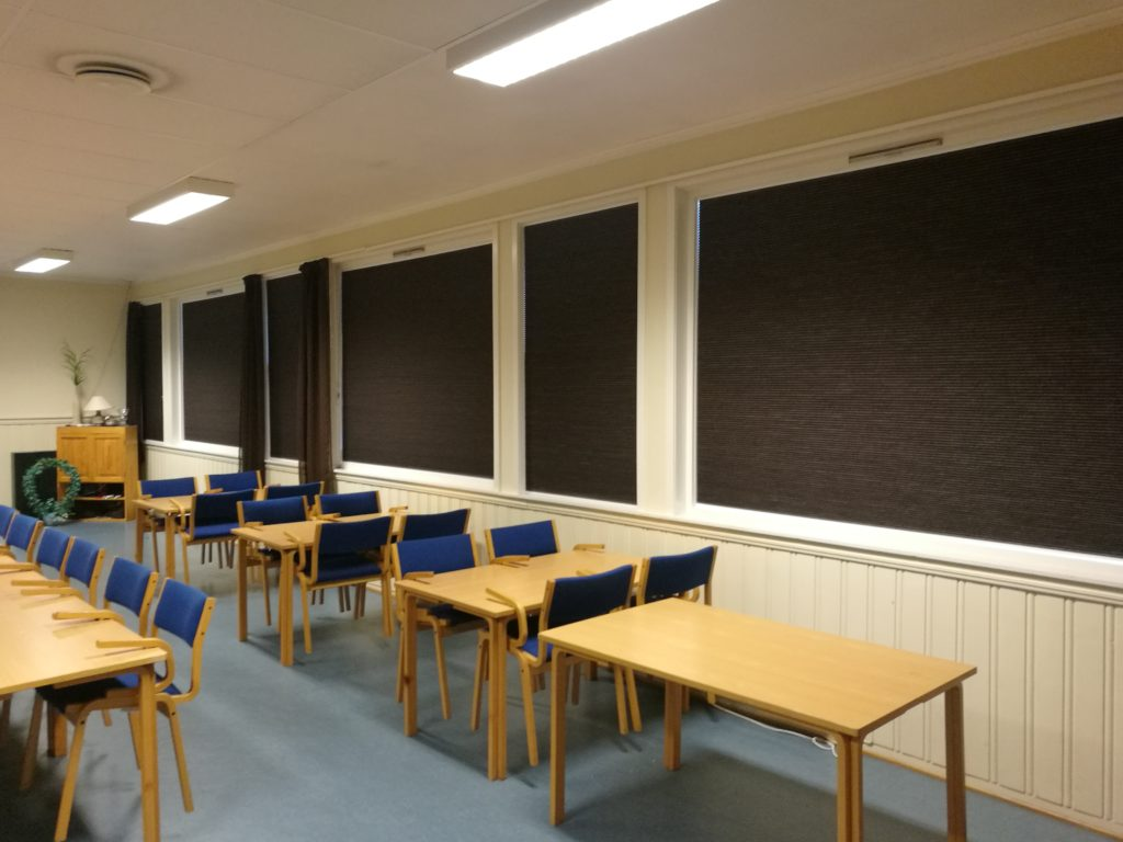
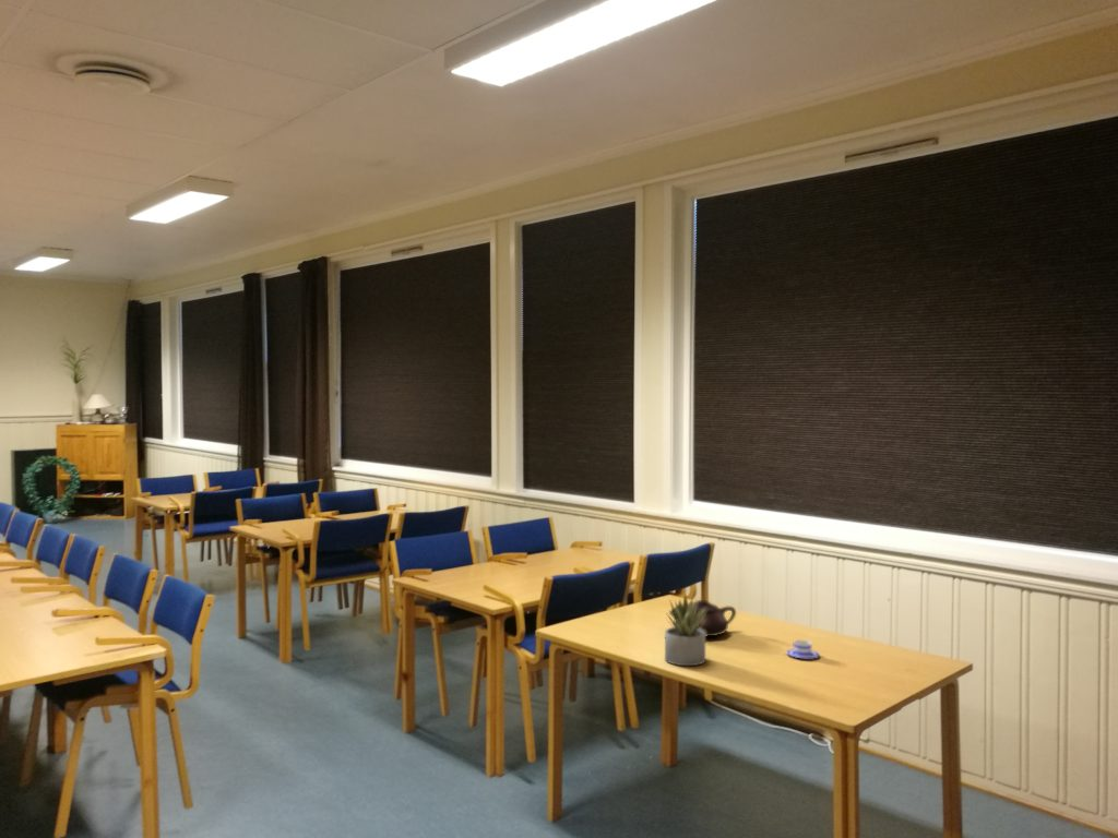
+ teacup (802, 648)
+ succulent plant (685, 626)
+ teapot (702, 616)
